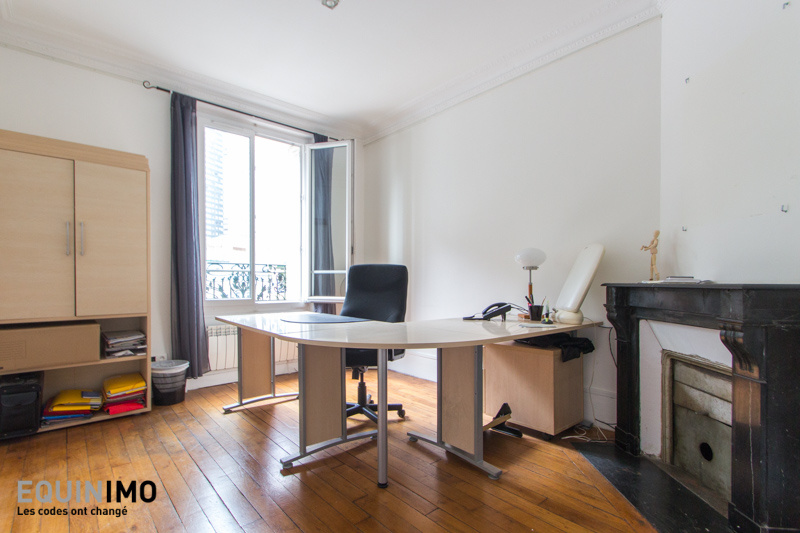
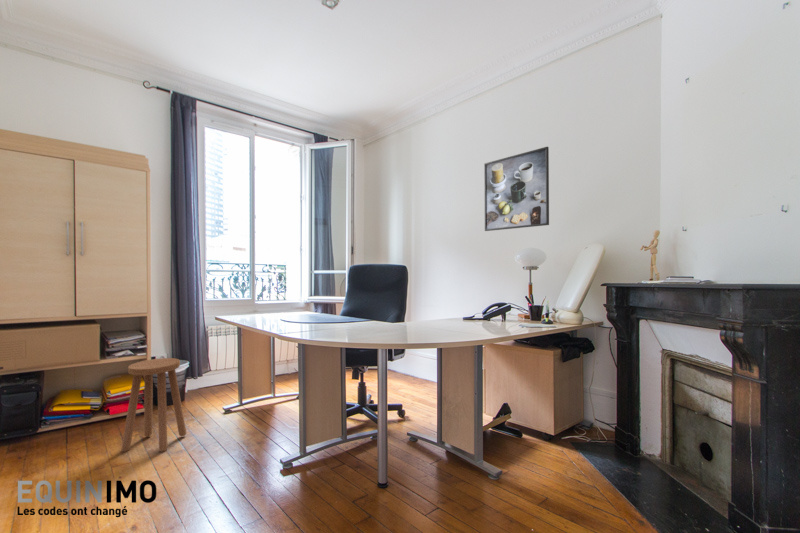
+ stool (158, 403)
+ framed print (514, 192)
